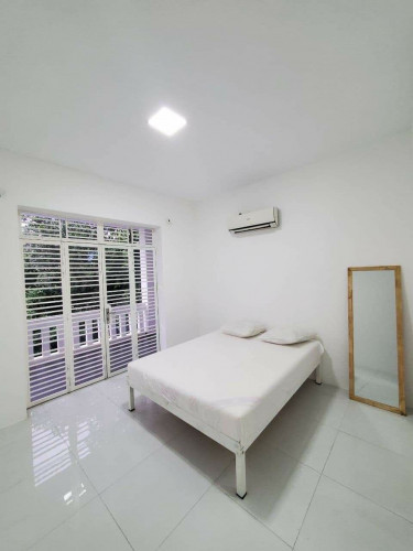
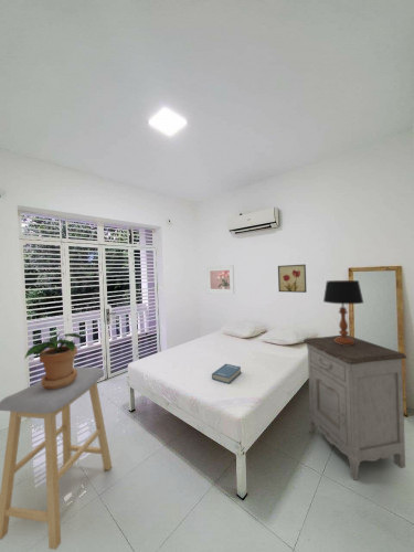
+ nightstand (344, 396)
+ table lamp (342, 311)
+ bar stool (63, 438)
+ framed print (220, 279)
+ book (226, 372)
+ potted plant (53, 359)
+ wall art (291, 278)
